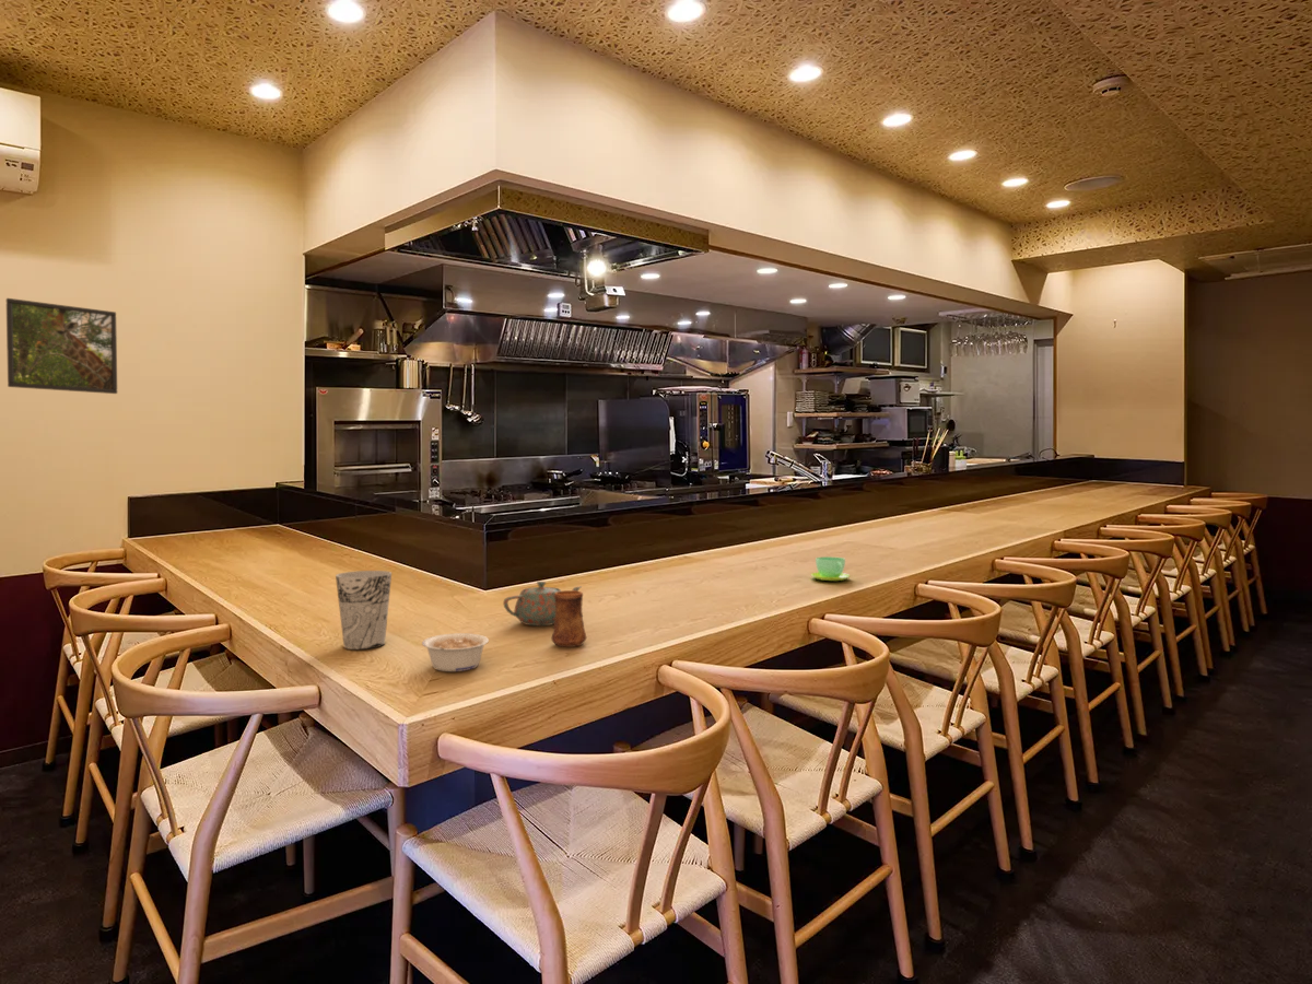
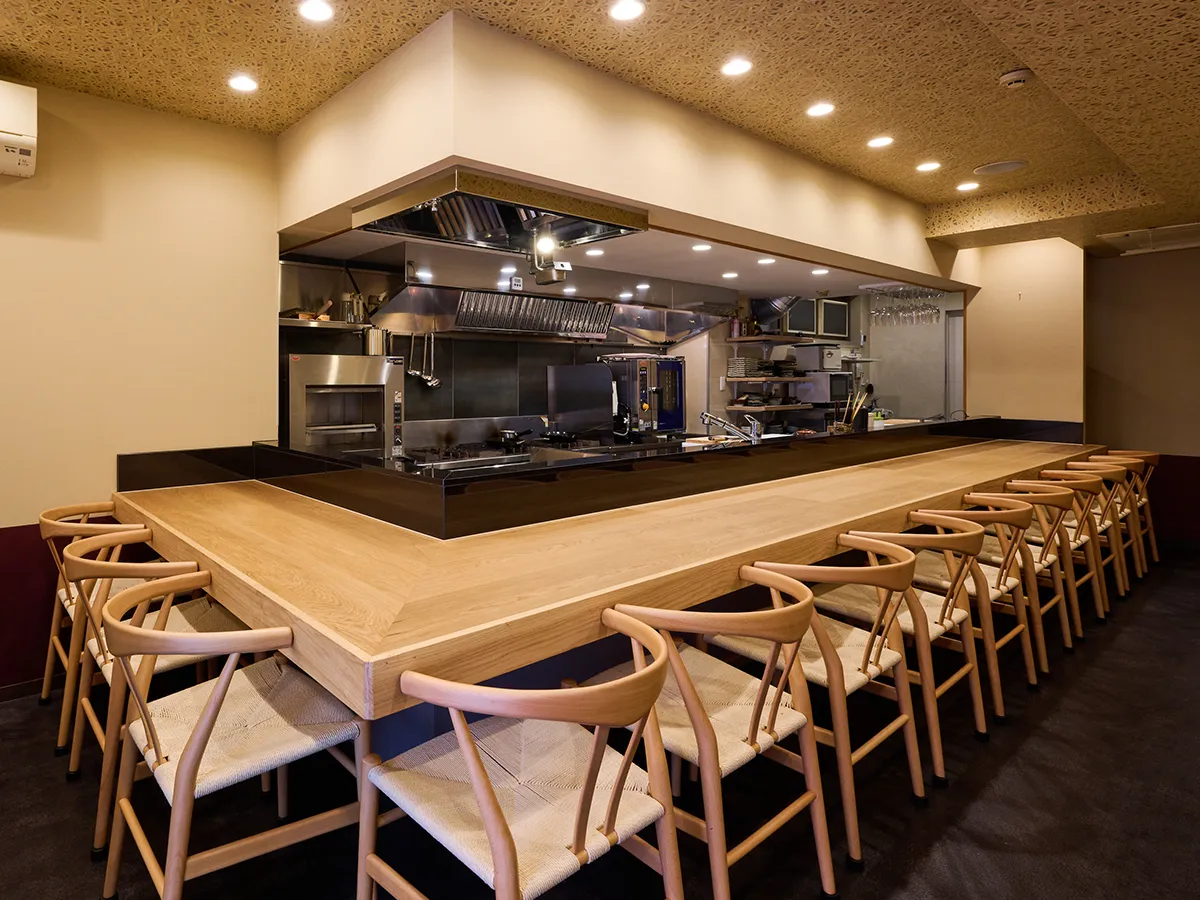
- cup (830, 569)
- teapot (543, 601)
- cup (364, 609)
- cup (569, 618)
- legume (456, 651)
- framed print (63, 348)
